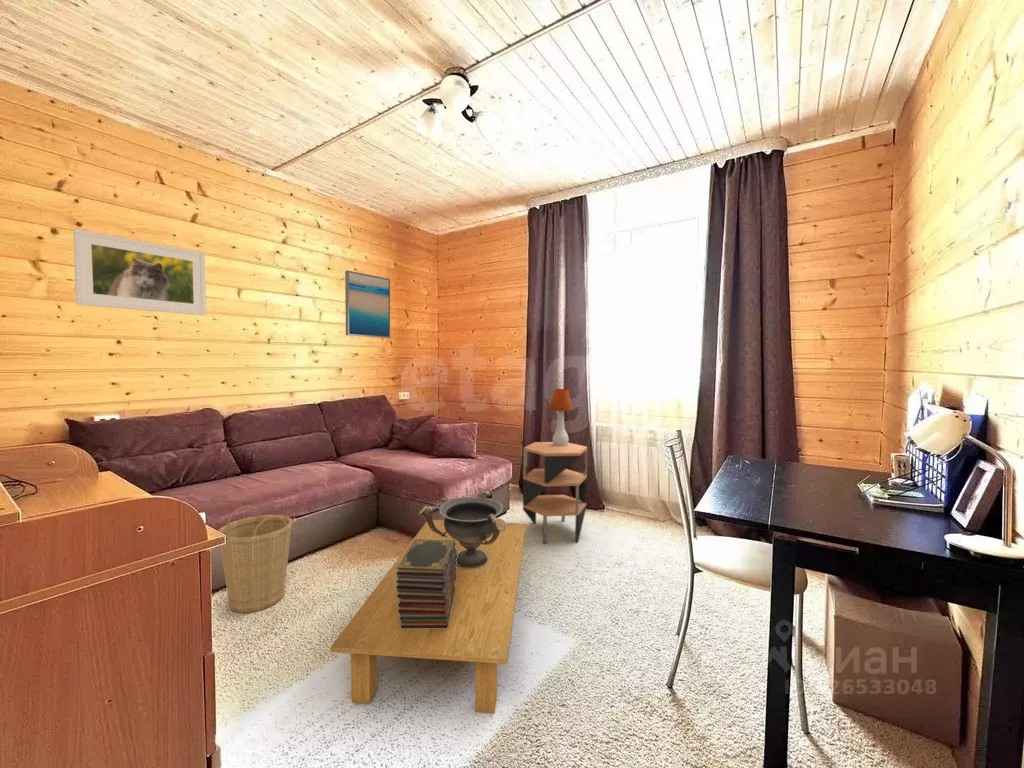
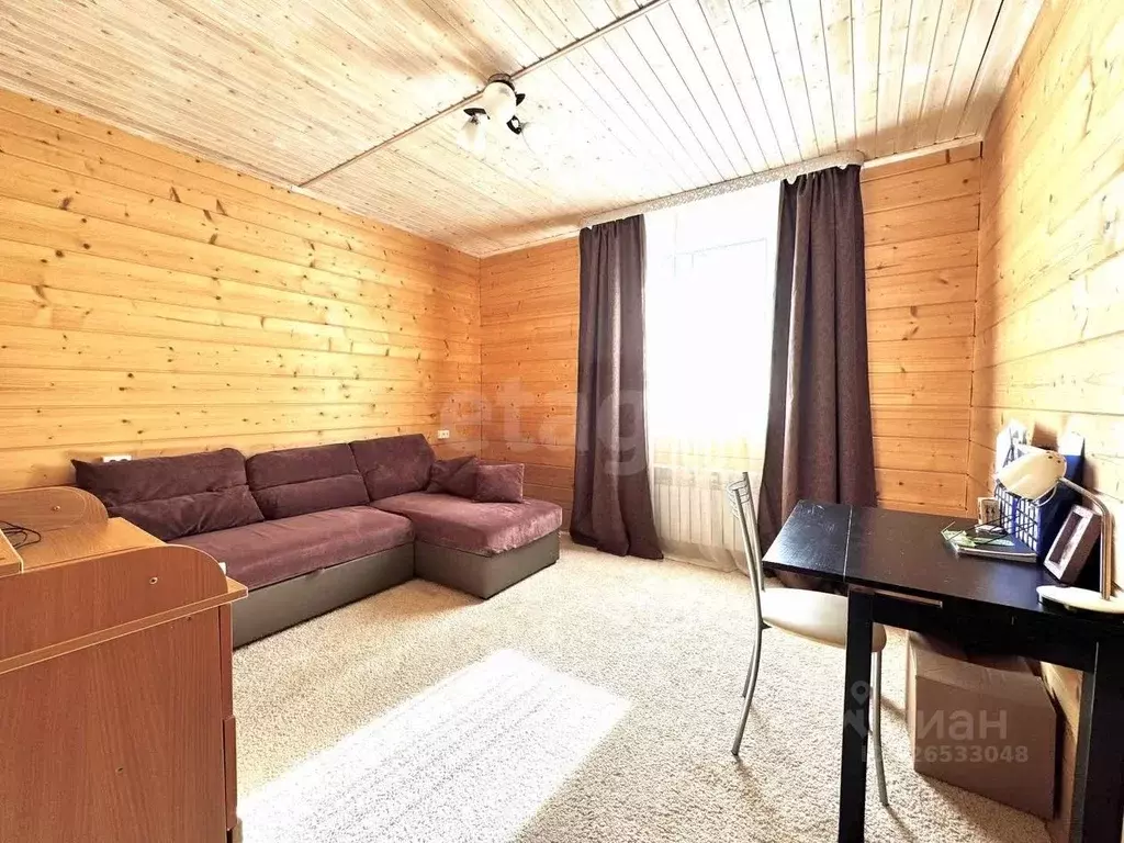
- decorative bowl (477, 529)
- table lamp (560, 416)
- book stack (428, 580)
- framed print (146, 276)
- wall art (368, 306)
- coffee table (456, 592)
- basket (256, 555)
- side table (555, 485)
